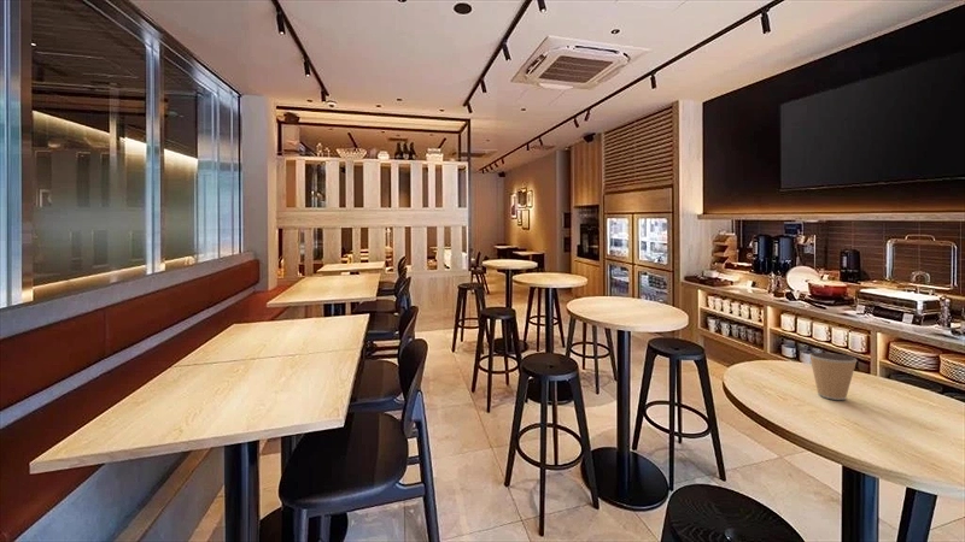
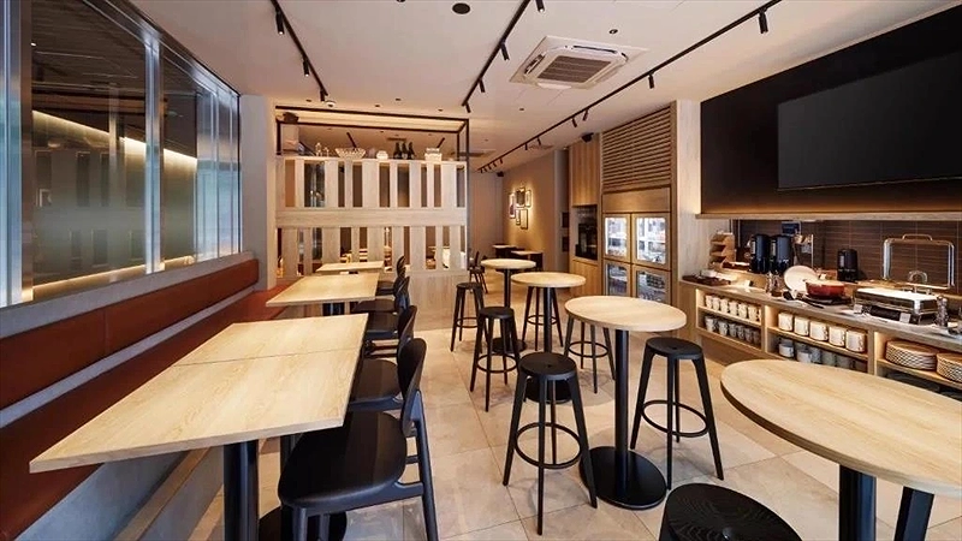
- coffee cup (831, 376)
